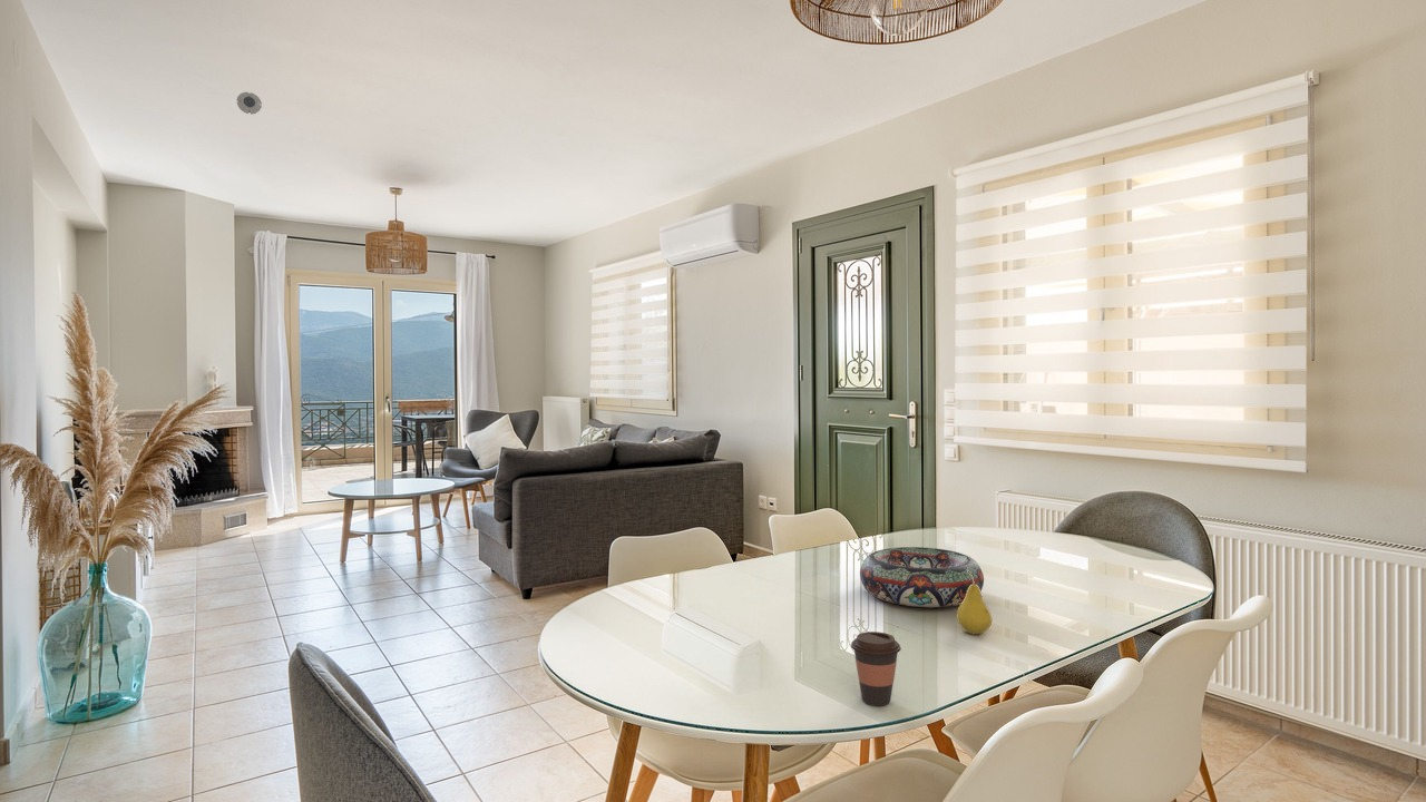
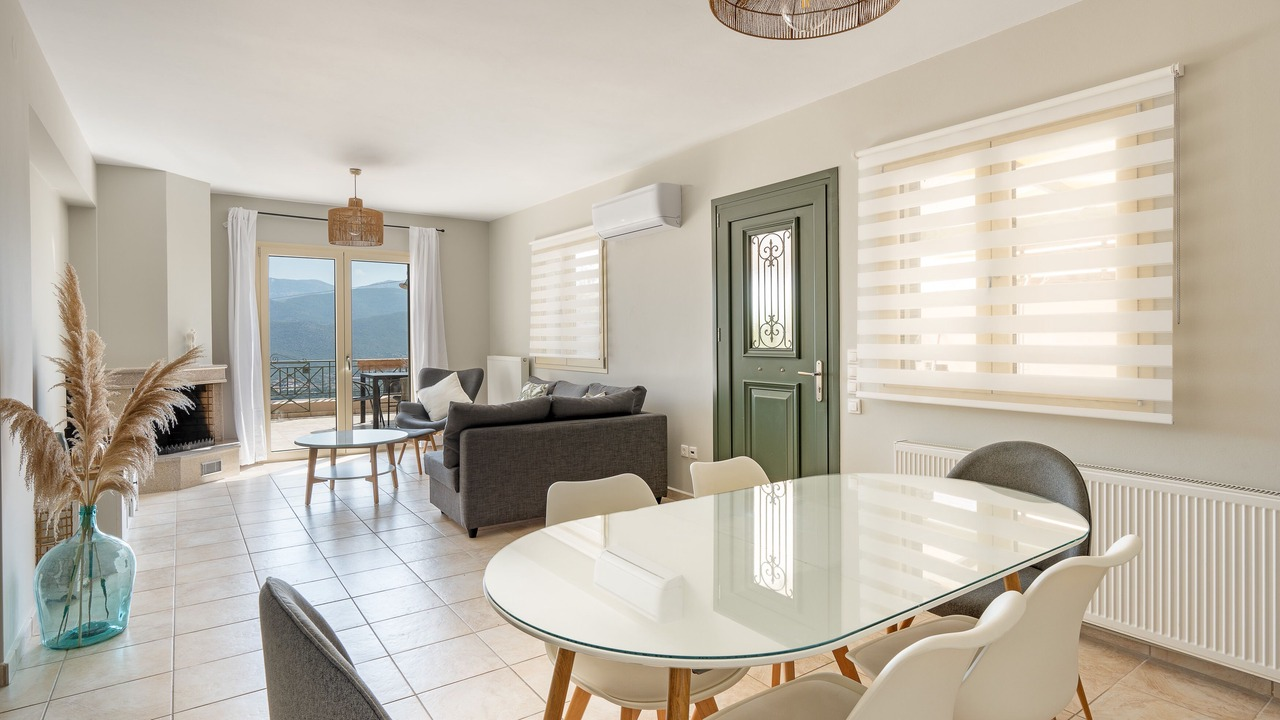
- smoke detector (248, 102)
- decorative bowl (920, 576)
- fruit (974, 602)
- coffee cup (876, 668)
